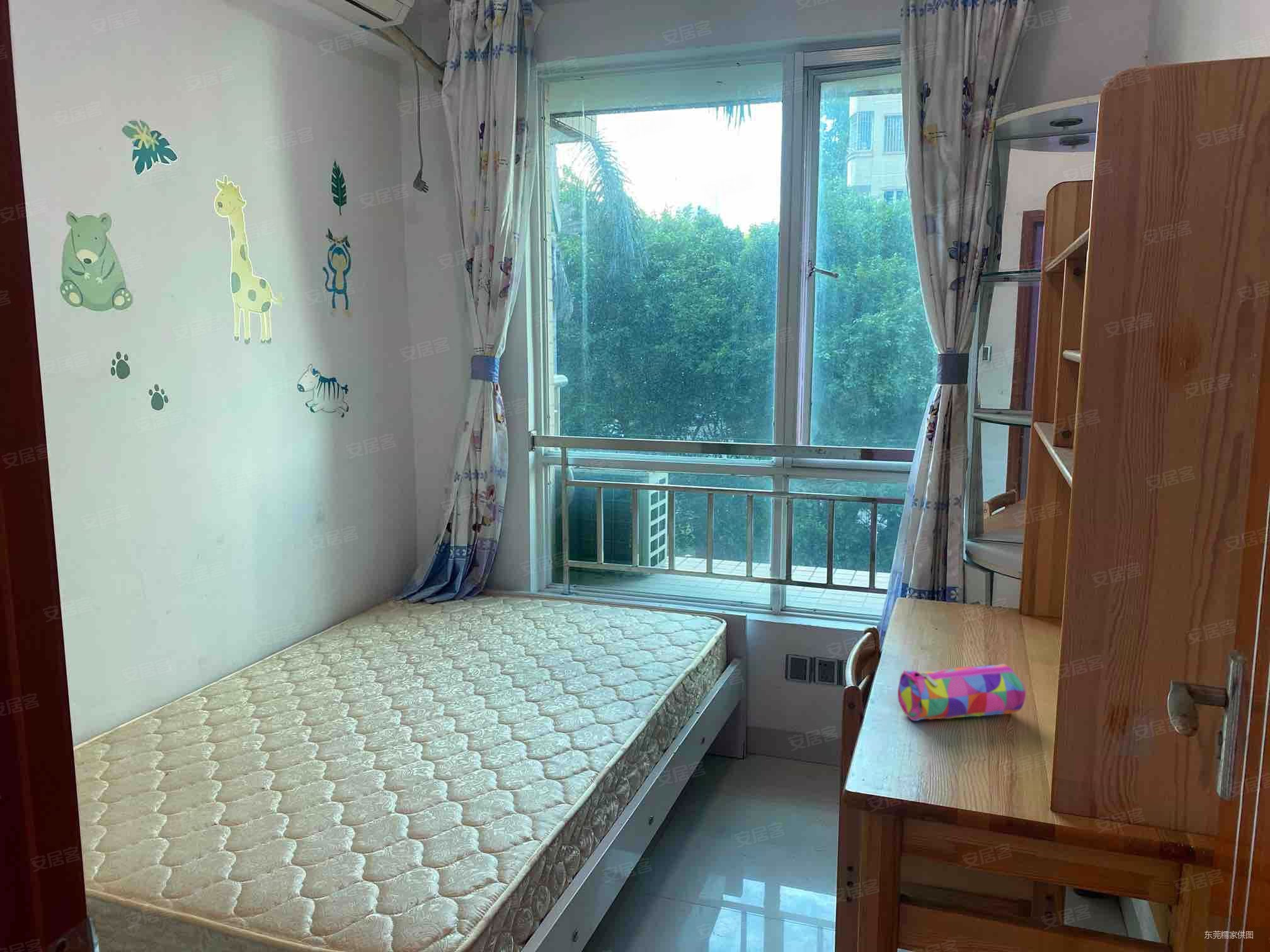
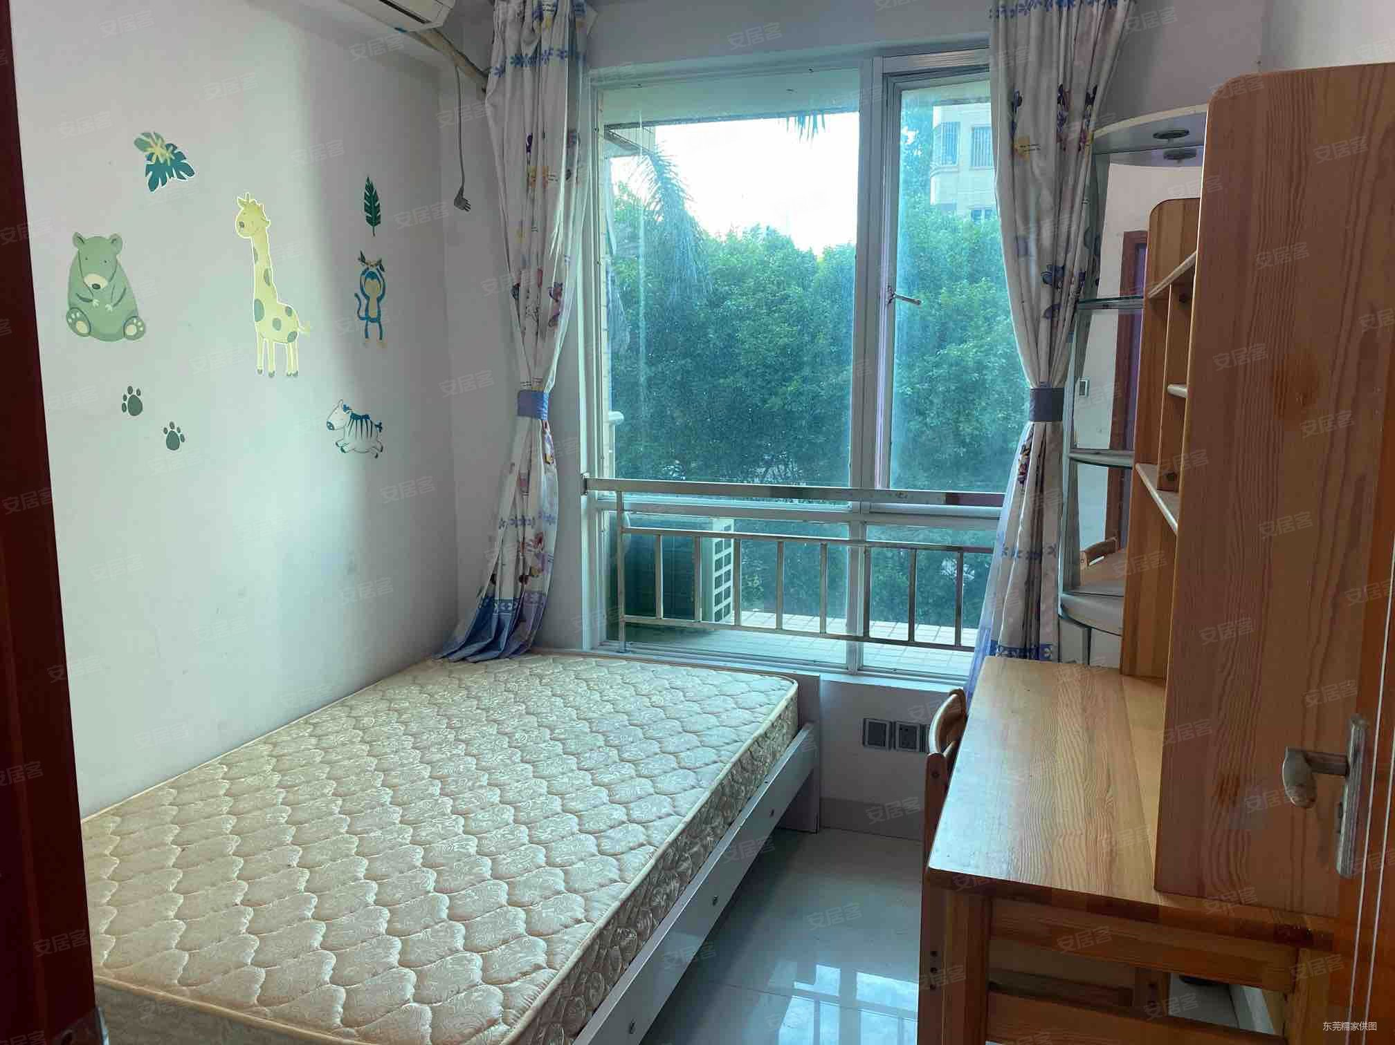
- pencil case (959, 691)
